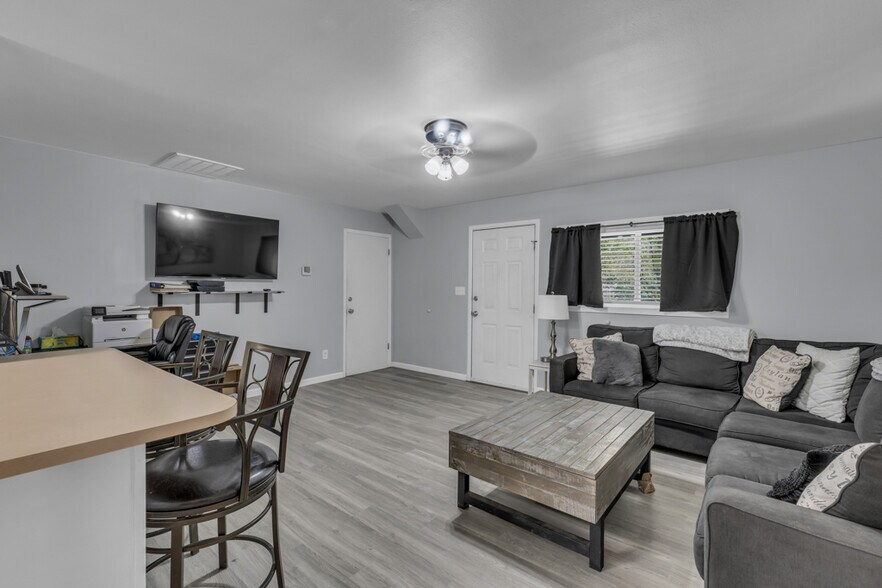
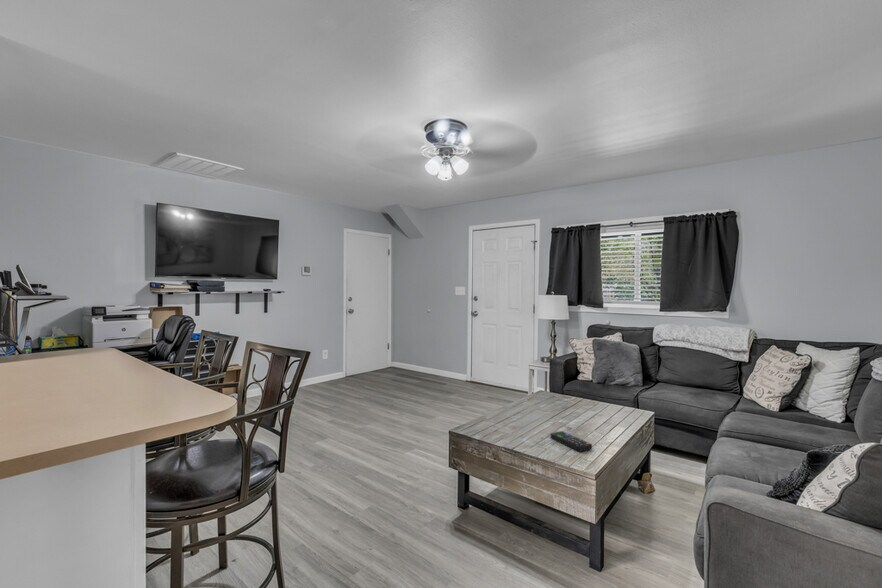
+ remote control (570, 440)
